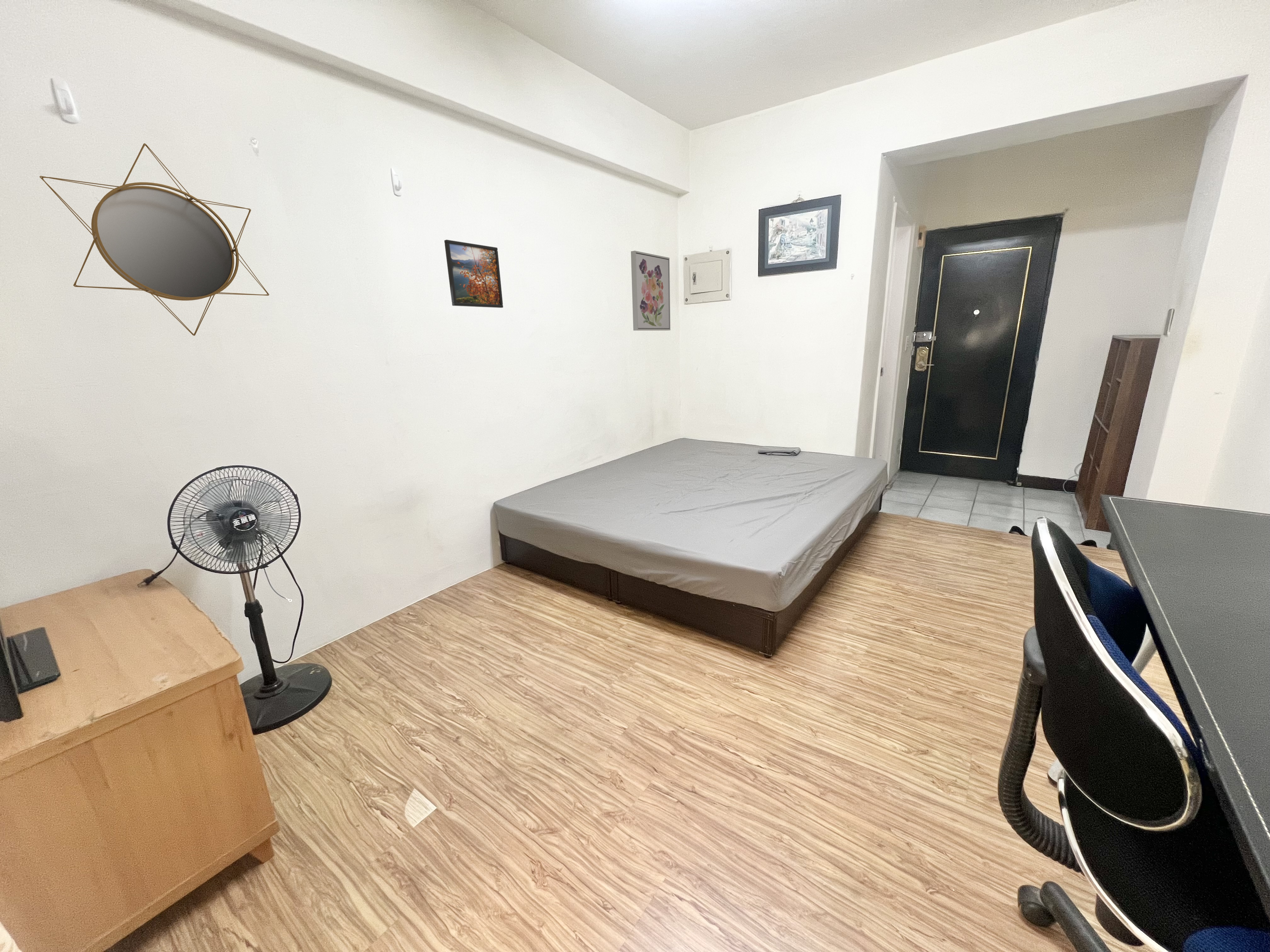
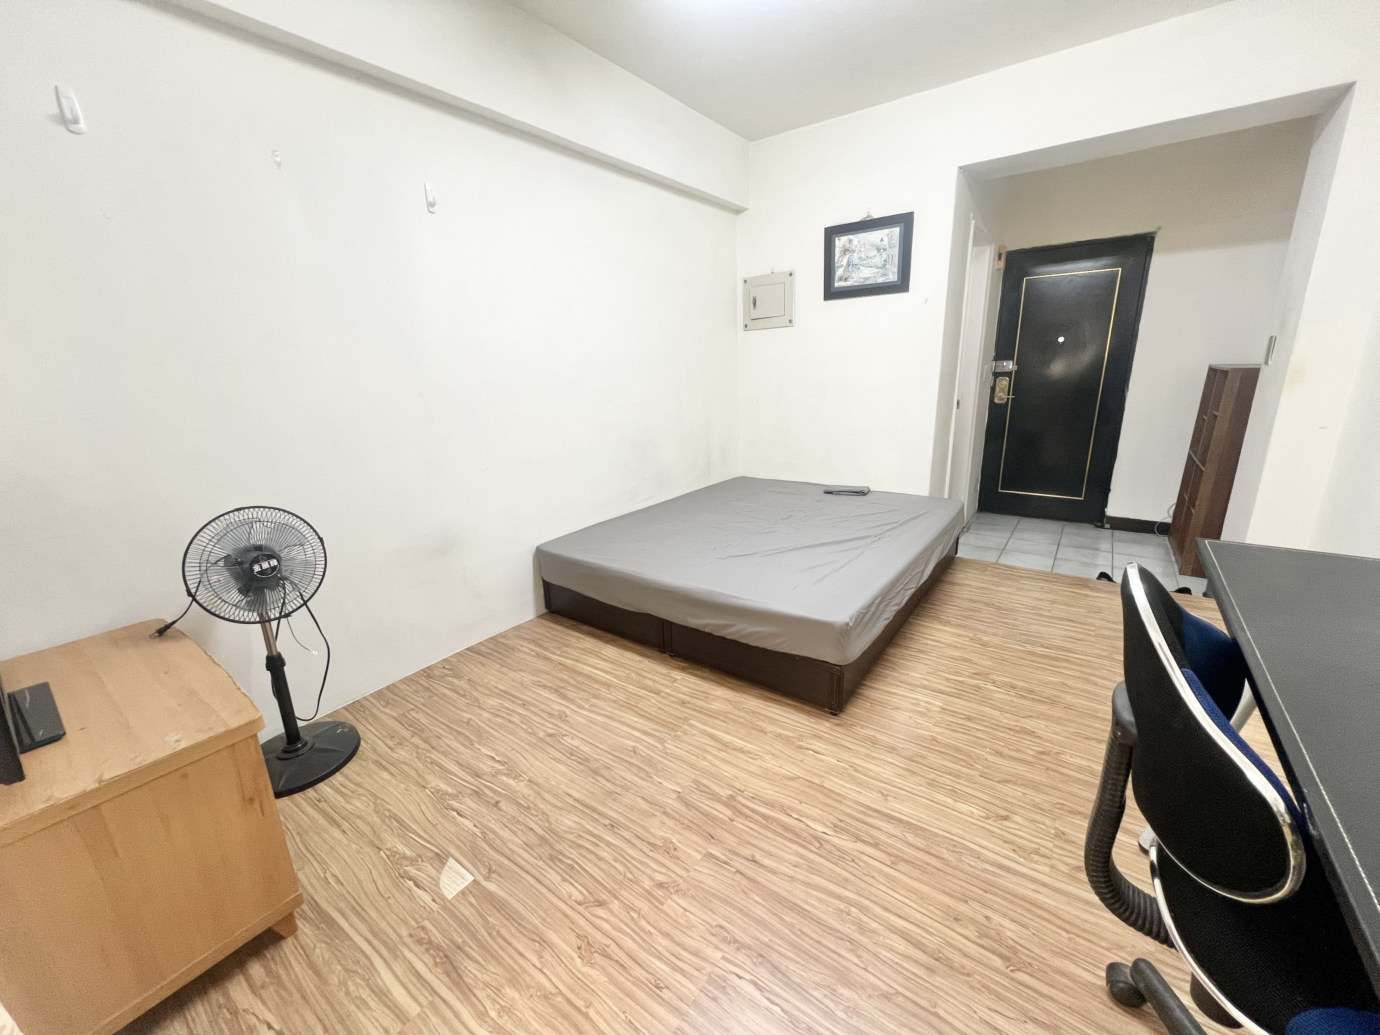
- home mirror (170, 244)
- wall art (652, 293)
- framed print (475, 276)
